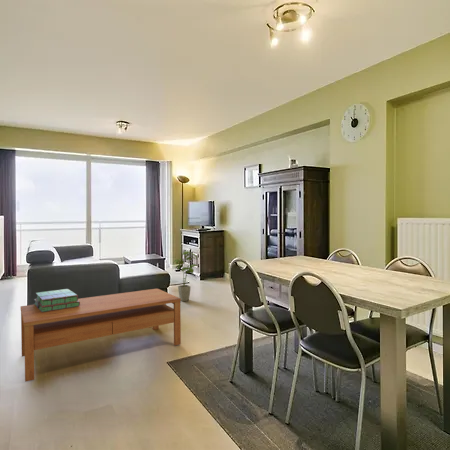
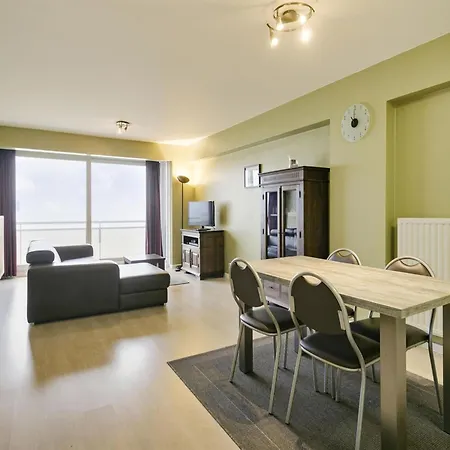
- house plant (186, 275)
- stack of books (56, 299)
- coffee table (104, 326)
